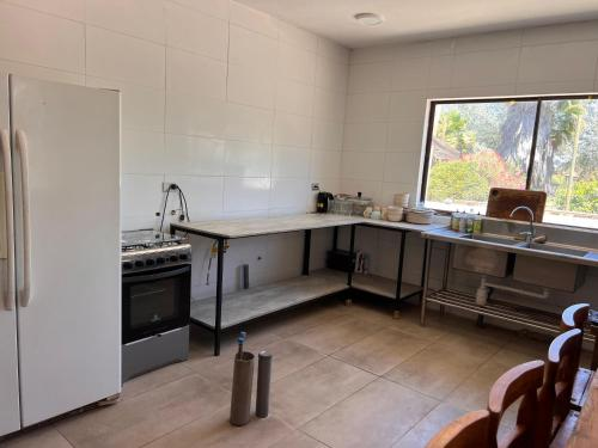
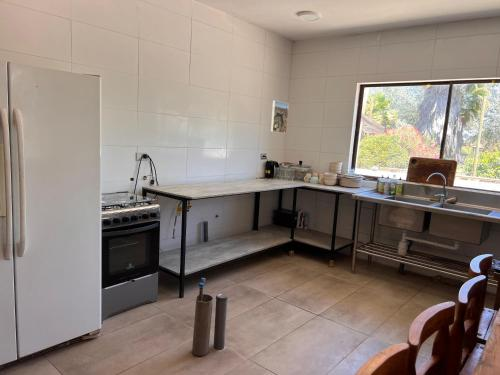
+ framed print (279, 117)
